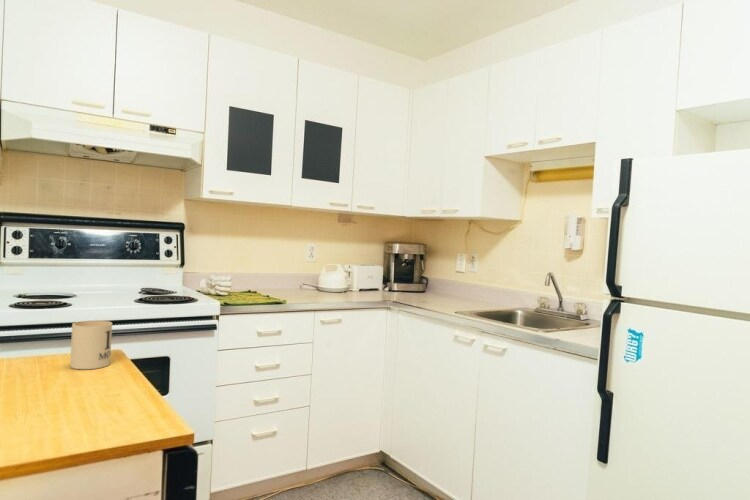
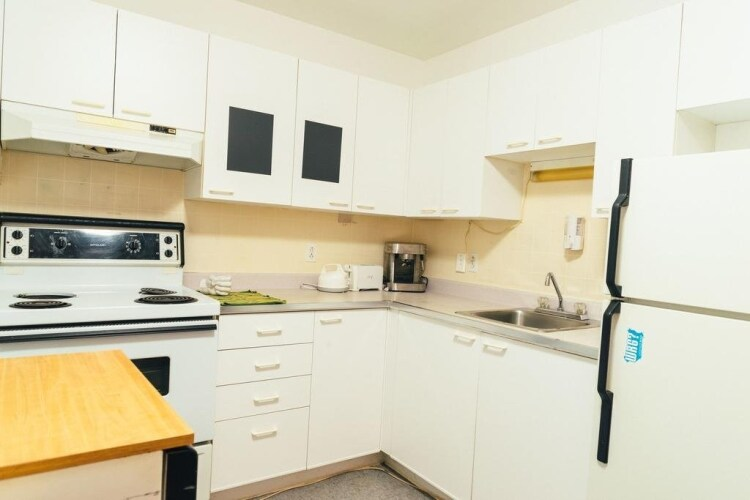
- mug (90, 342)
